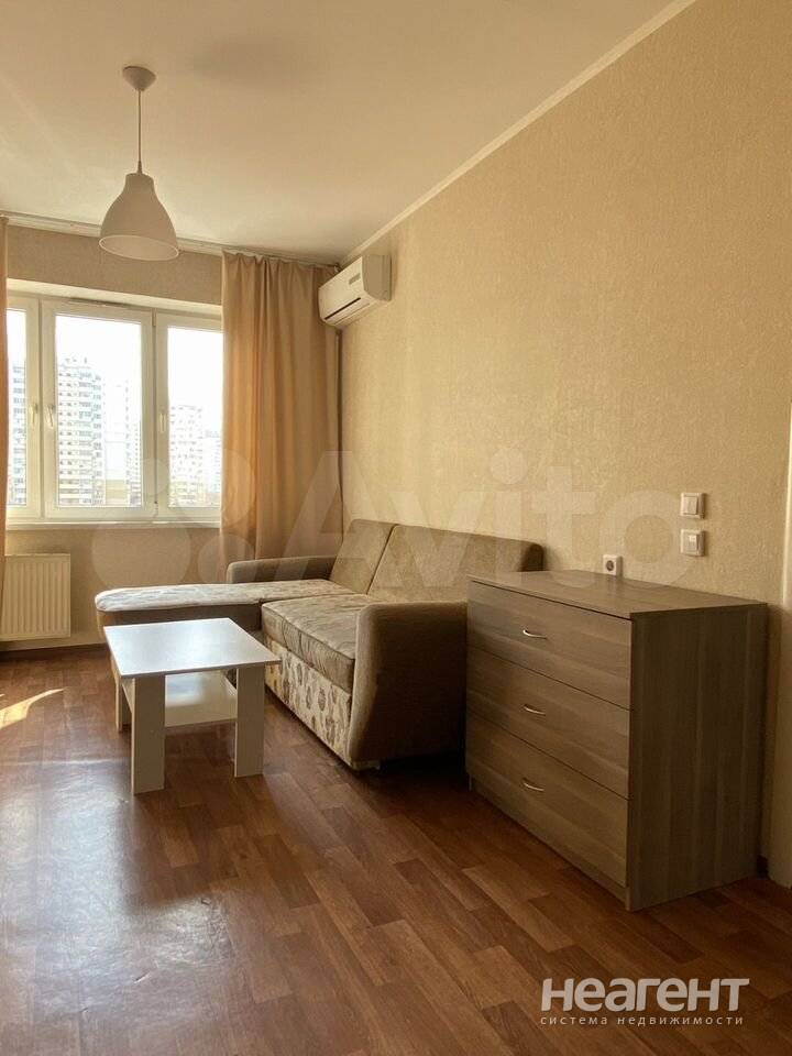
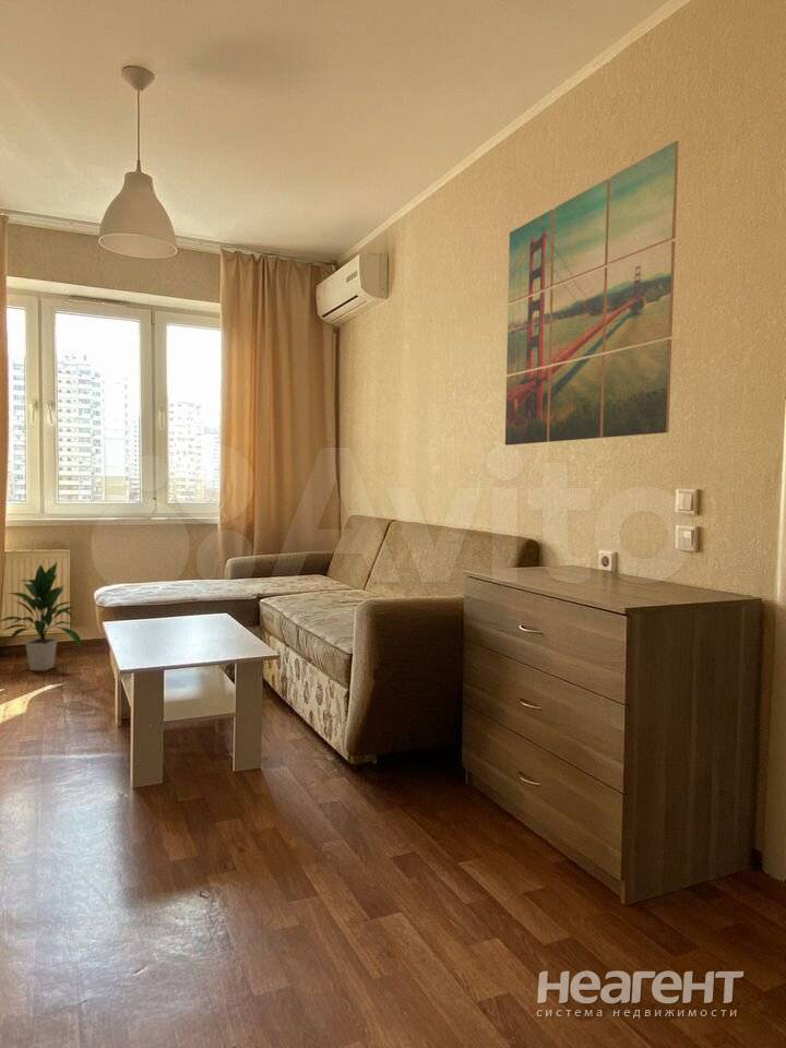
+ indoor plant (43, 617)
+ wall art (577, 318)
